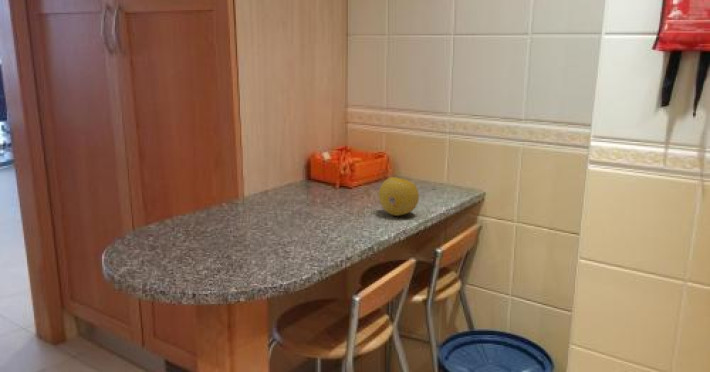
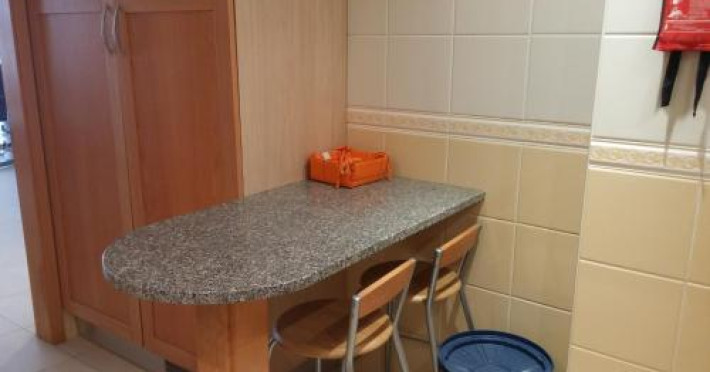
- fruit (398, 195)
